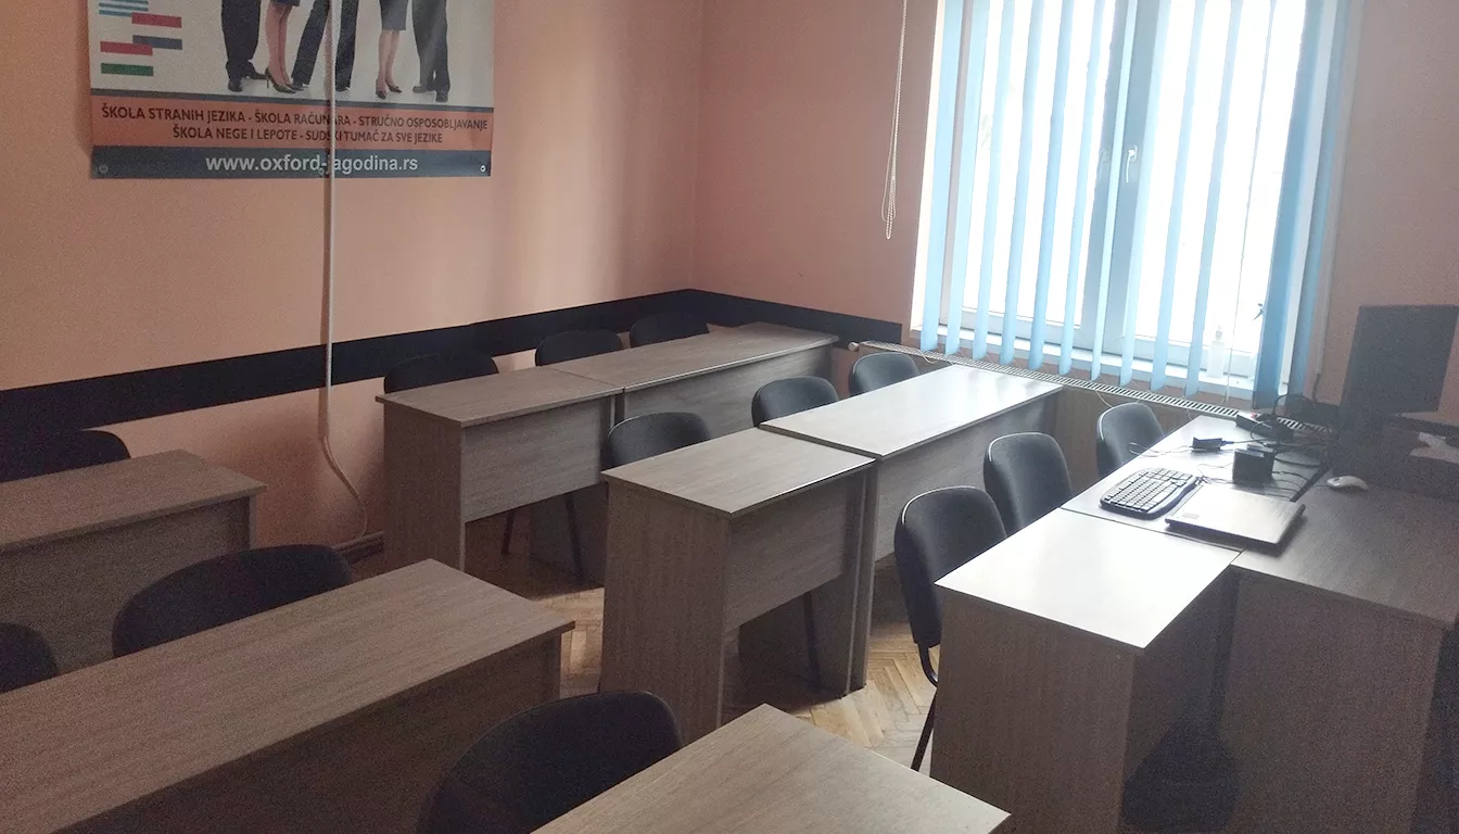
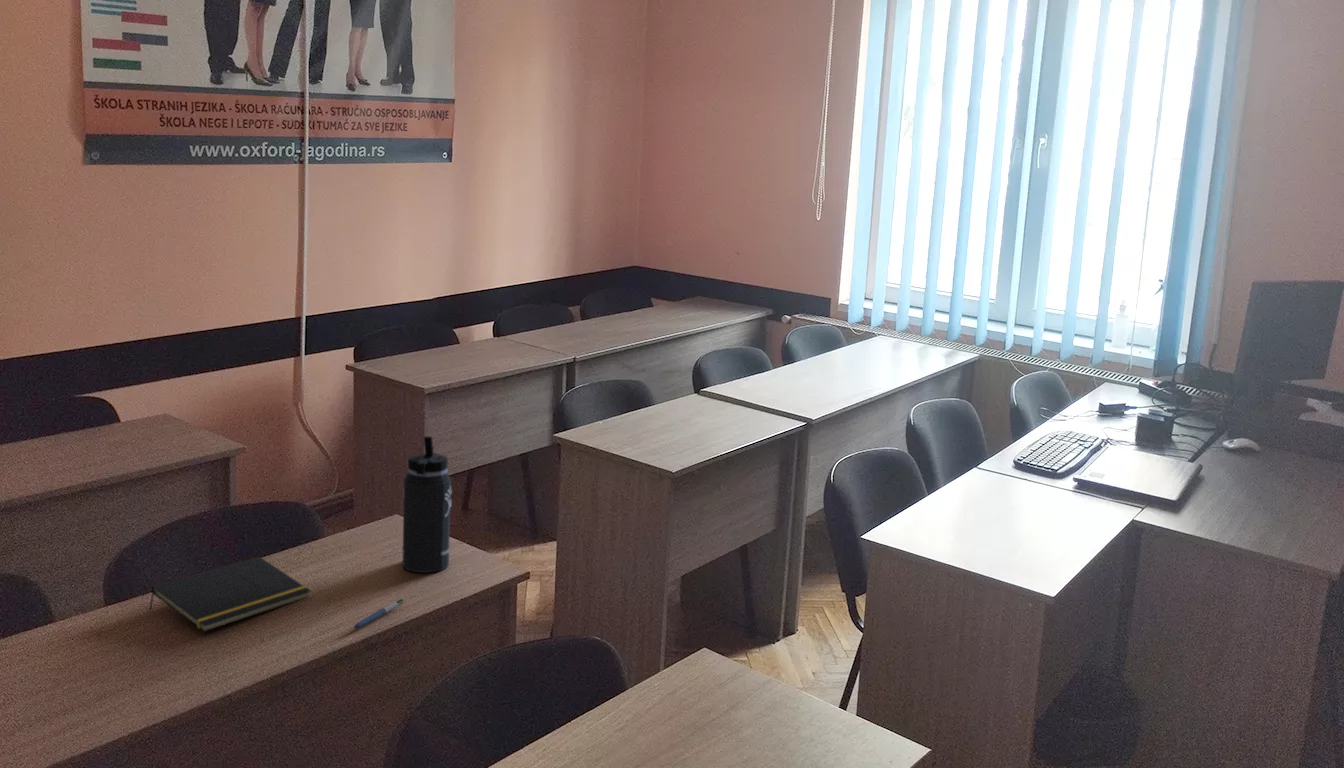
+ thermos bottle (425, 502)
+ pen (378, 612)
+ notepad (233, 591)
